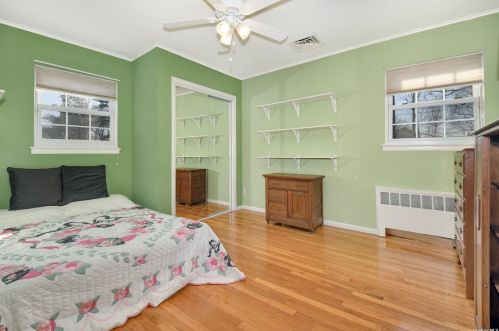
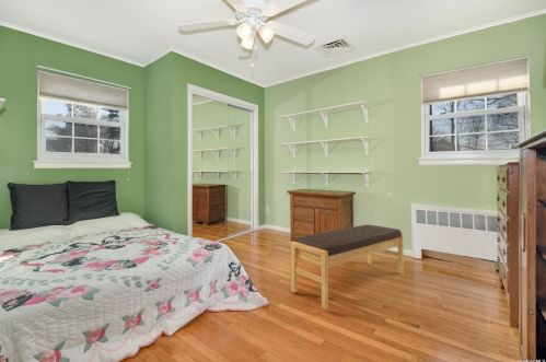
+ bench (351, 257)
